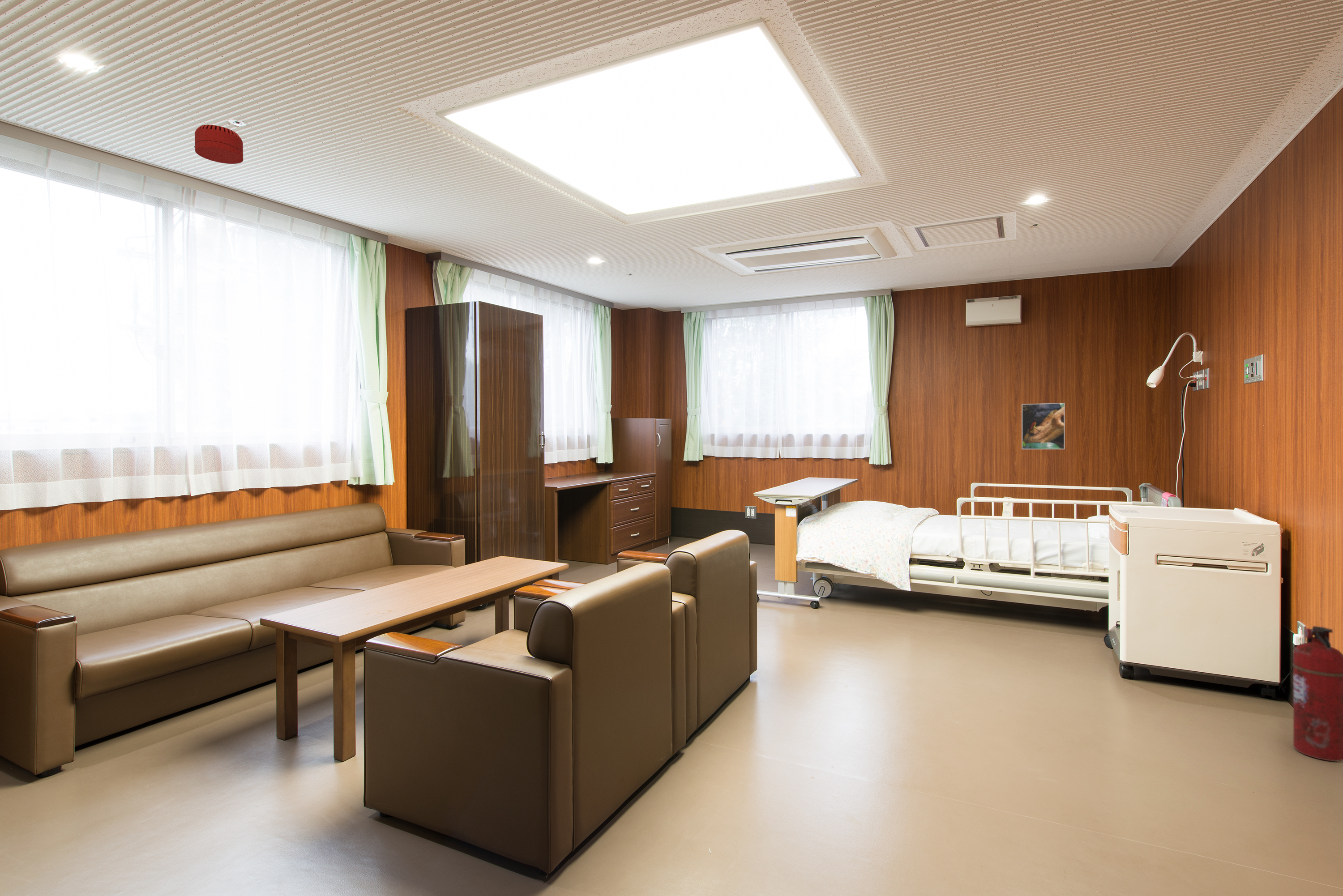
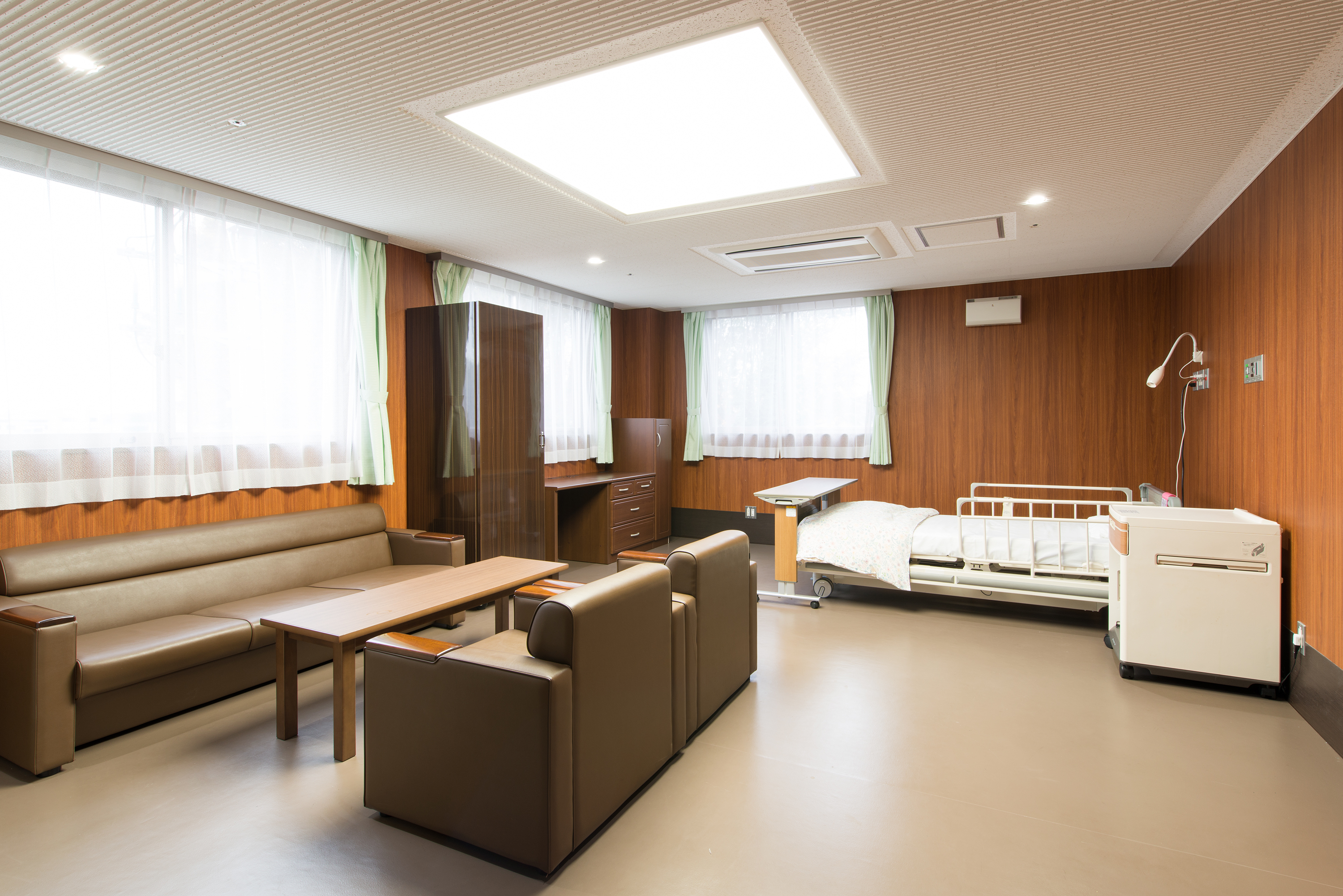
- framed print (1043, 426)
- smoke detector (219, 144)
- fire extinguisher (1318, 688)
